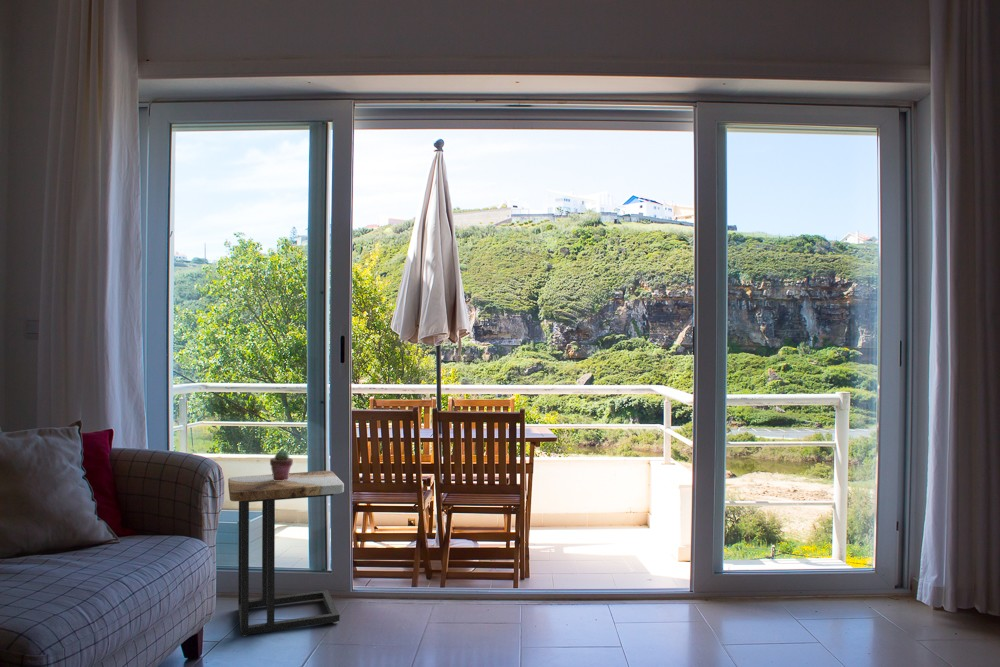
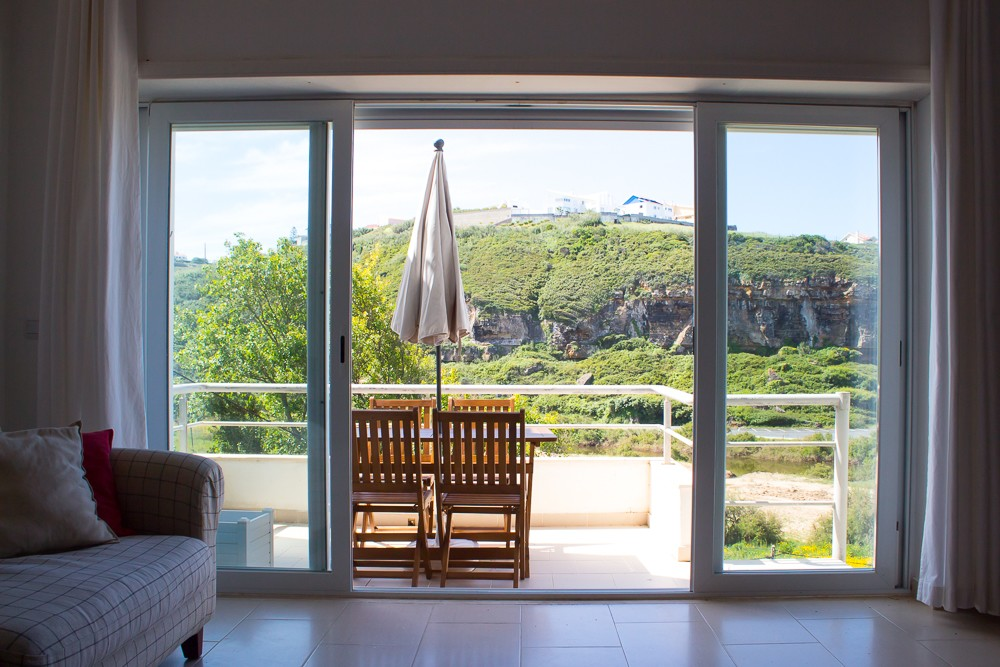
- potted succulent (281, 464)
- side table (274, 548)
